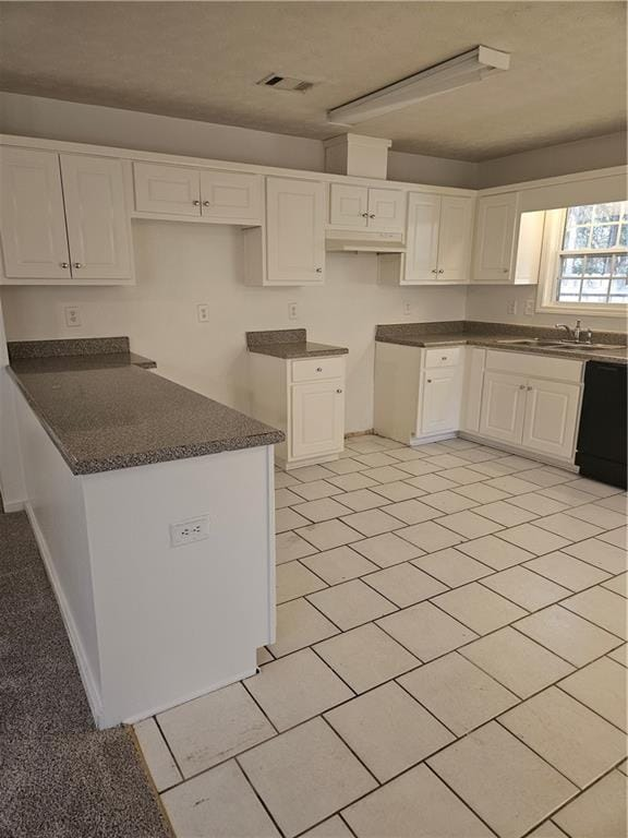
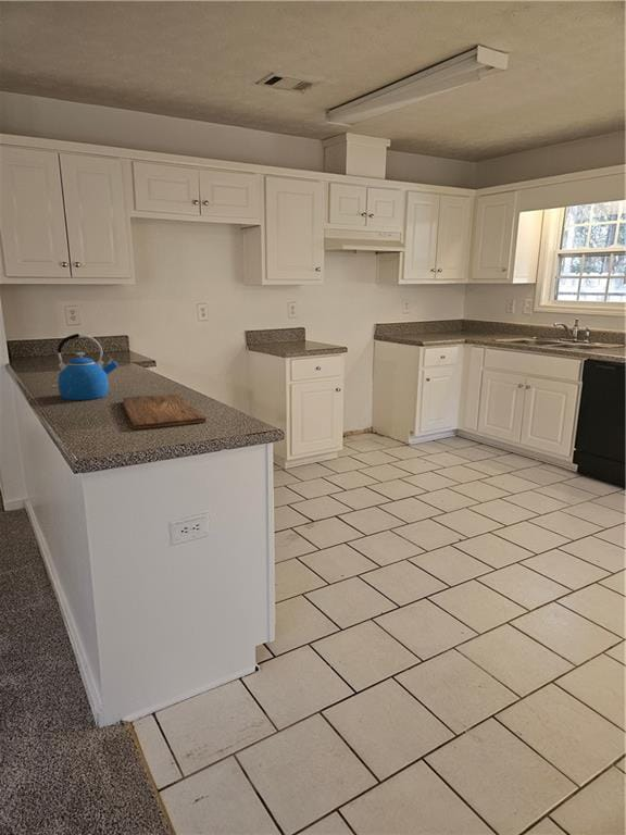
+ kettle (87, 364)
+ cutting board (159, 409)
